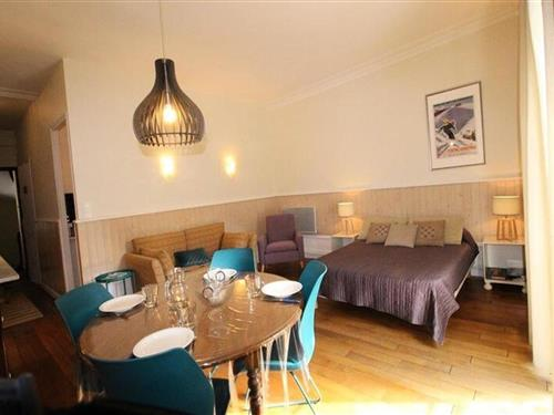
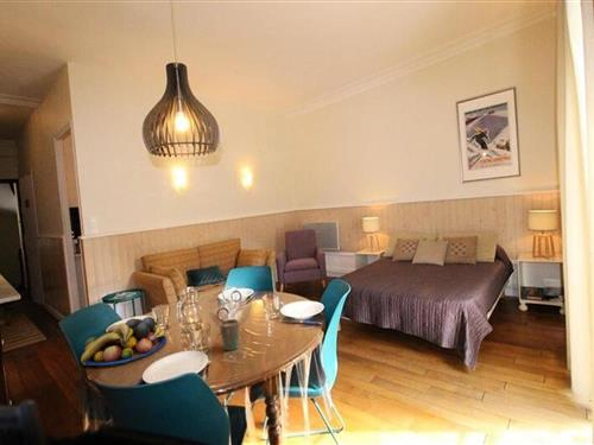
+ fruit bowl (125, 335)
+ mug (229, 336)
